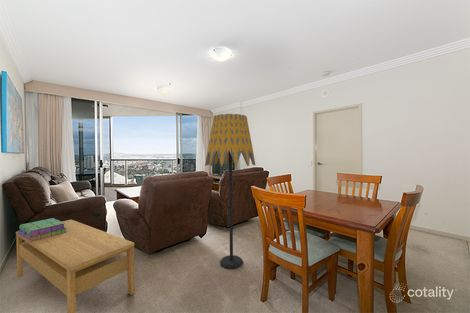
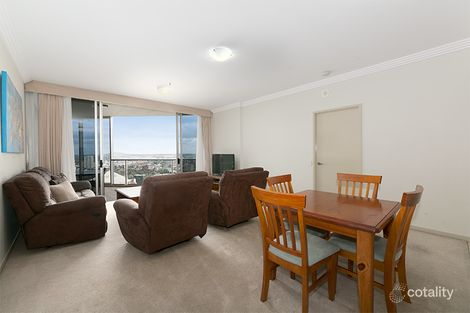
- floor lamp (230, 189)
- coffee table (71, 260)
- stack of books (42, 228)
